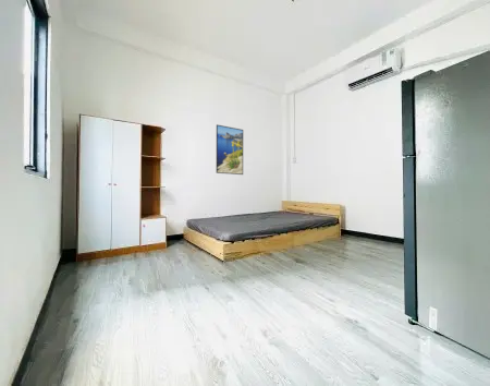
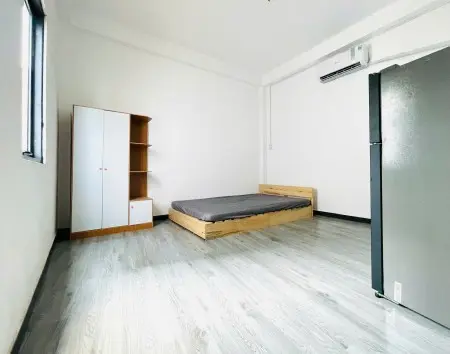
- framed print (230, 150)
